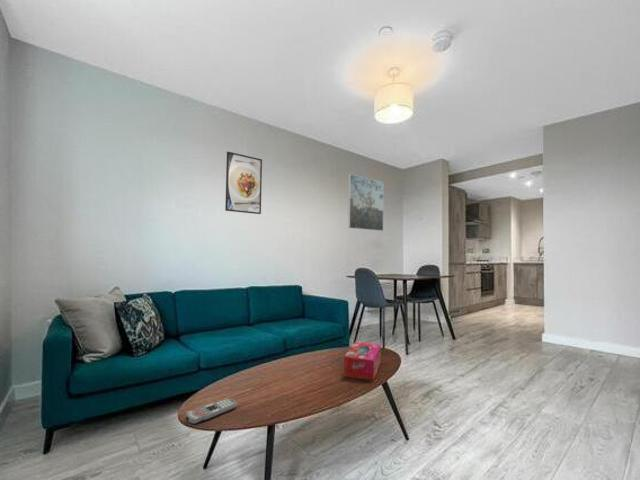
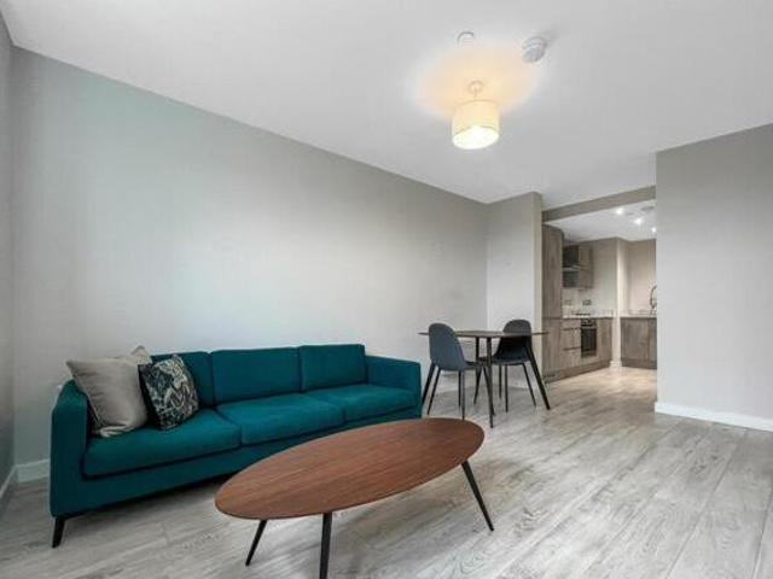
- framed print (366, 204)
- remote control (212, 410)
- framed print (244, 184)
- tissue box (363, 359)
